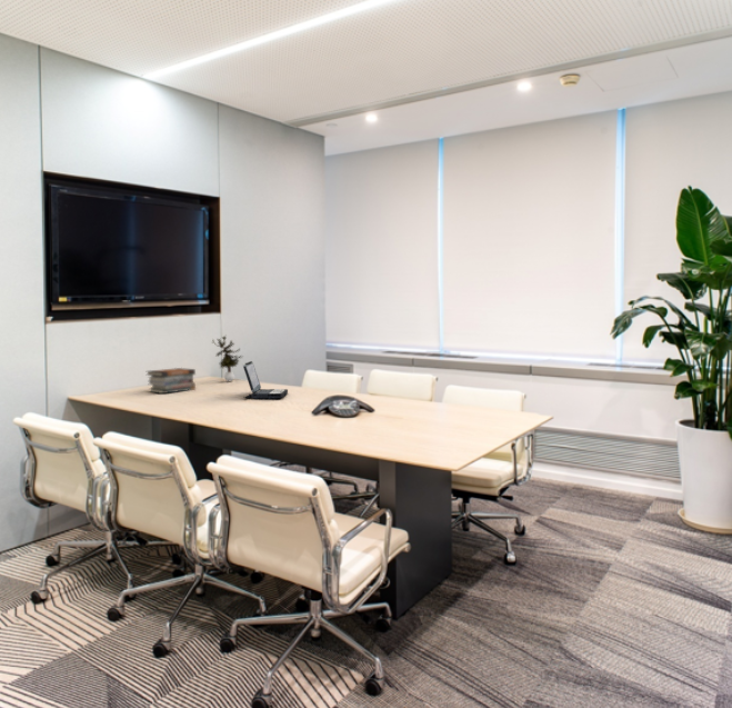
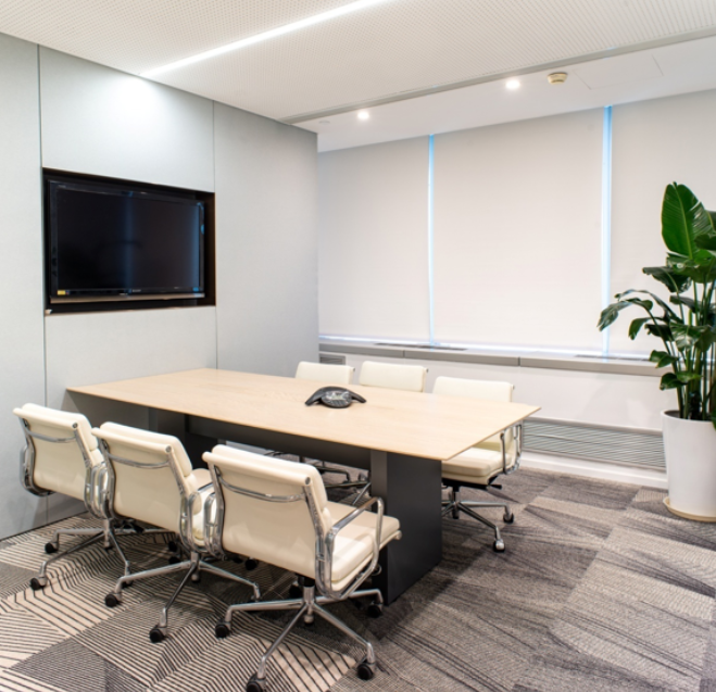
- book stack (171, 380)
- laptop (259, 382)
- potted plant (225, 357)
